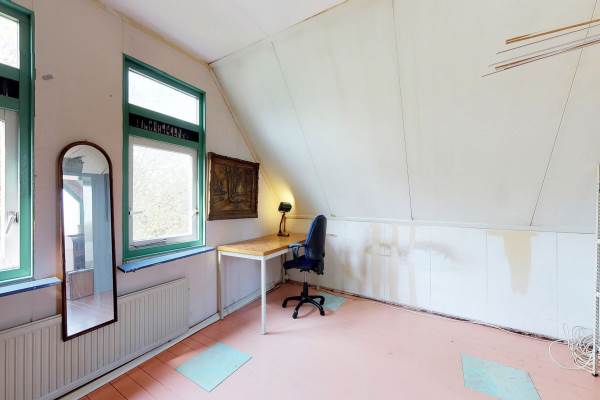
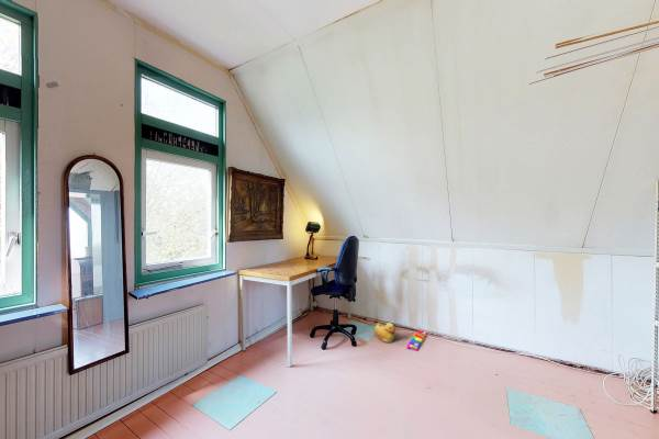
+ rubber duck (383, 328)
+ knob puzzle (416, 338)
